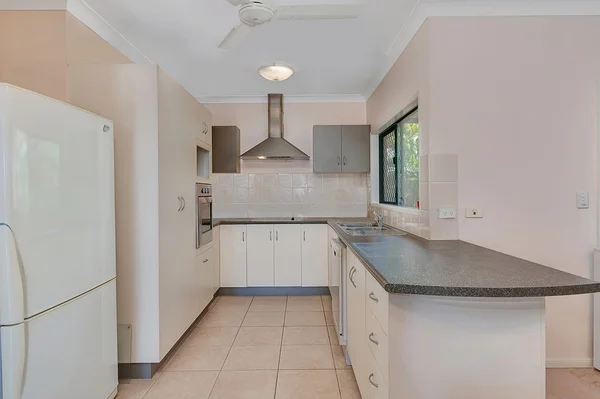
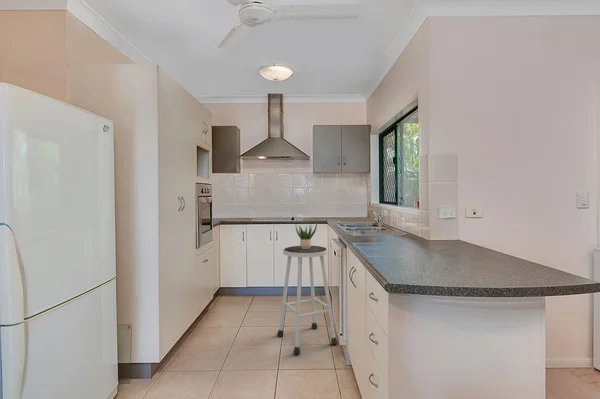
+ potted plant (306, 233)
+ stool (306, 299)
